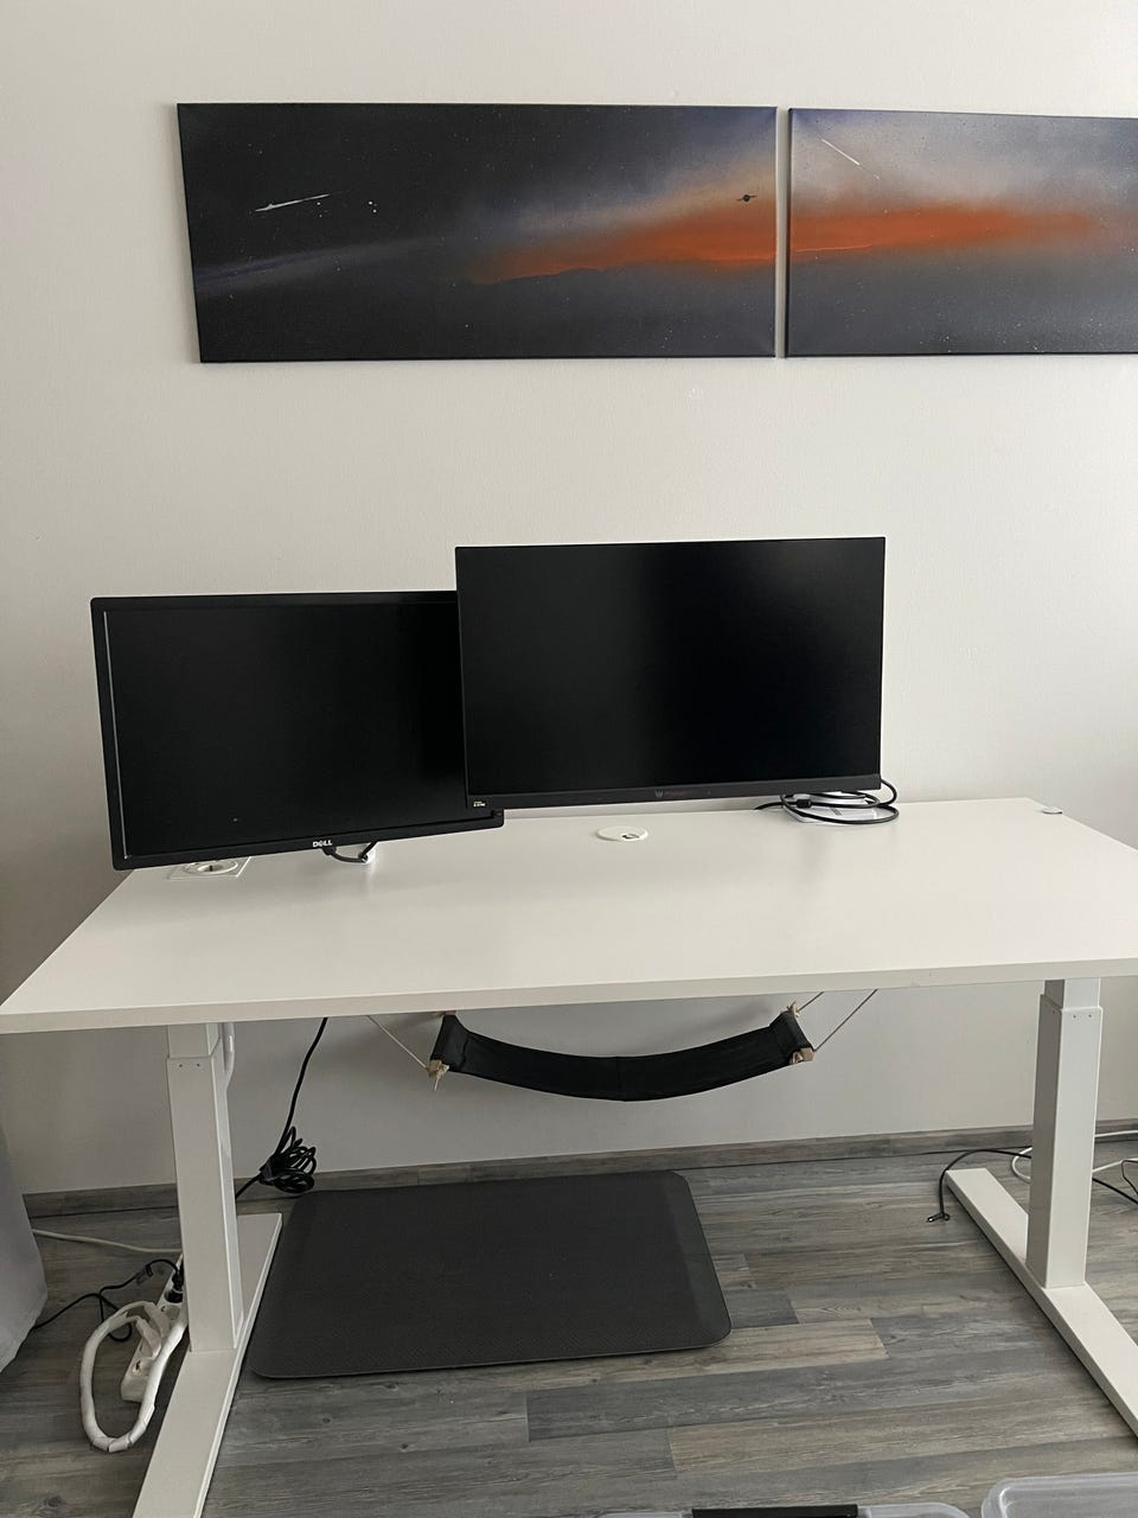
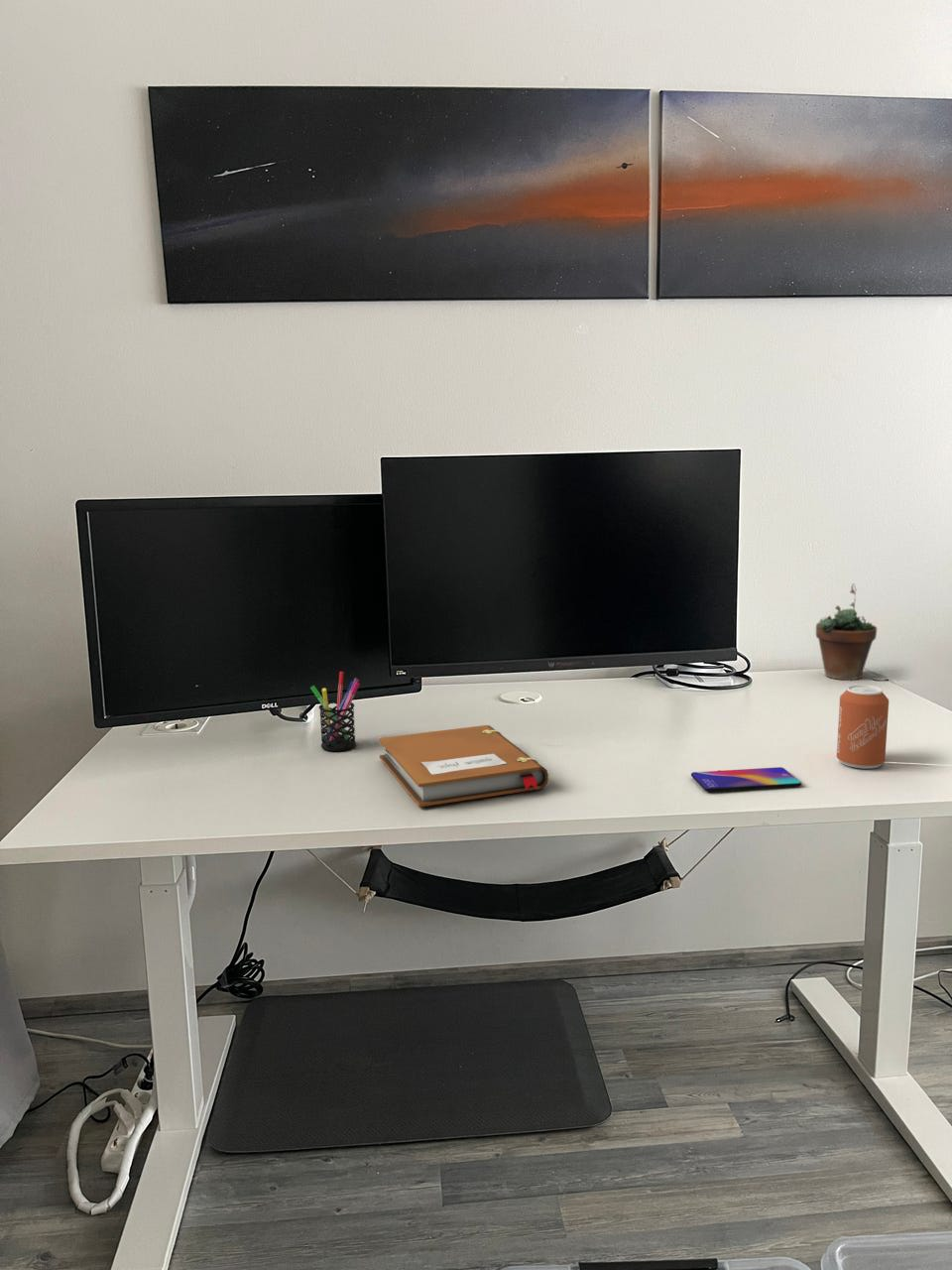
+ can (862, 725)
+ pen holder (333, 709)
+ succulent plant (846, 630)
+ notebook (461, 763)
+ smartphone (745, 779)
